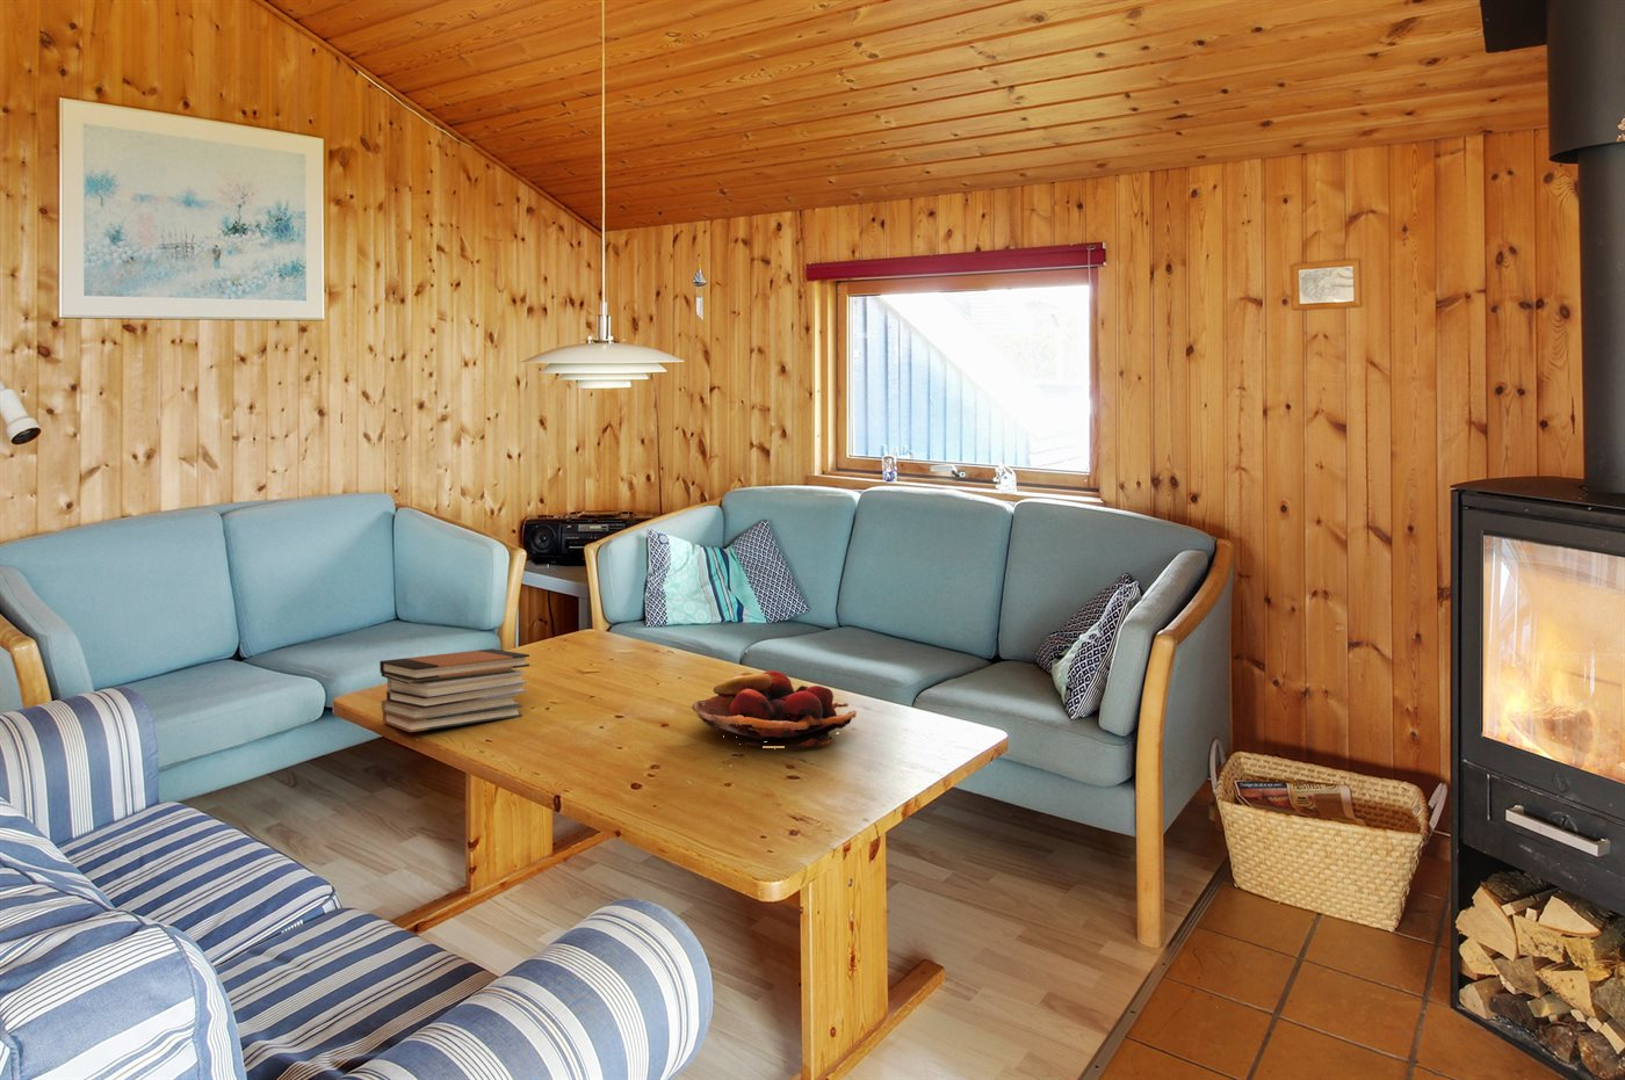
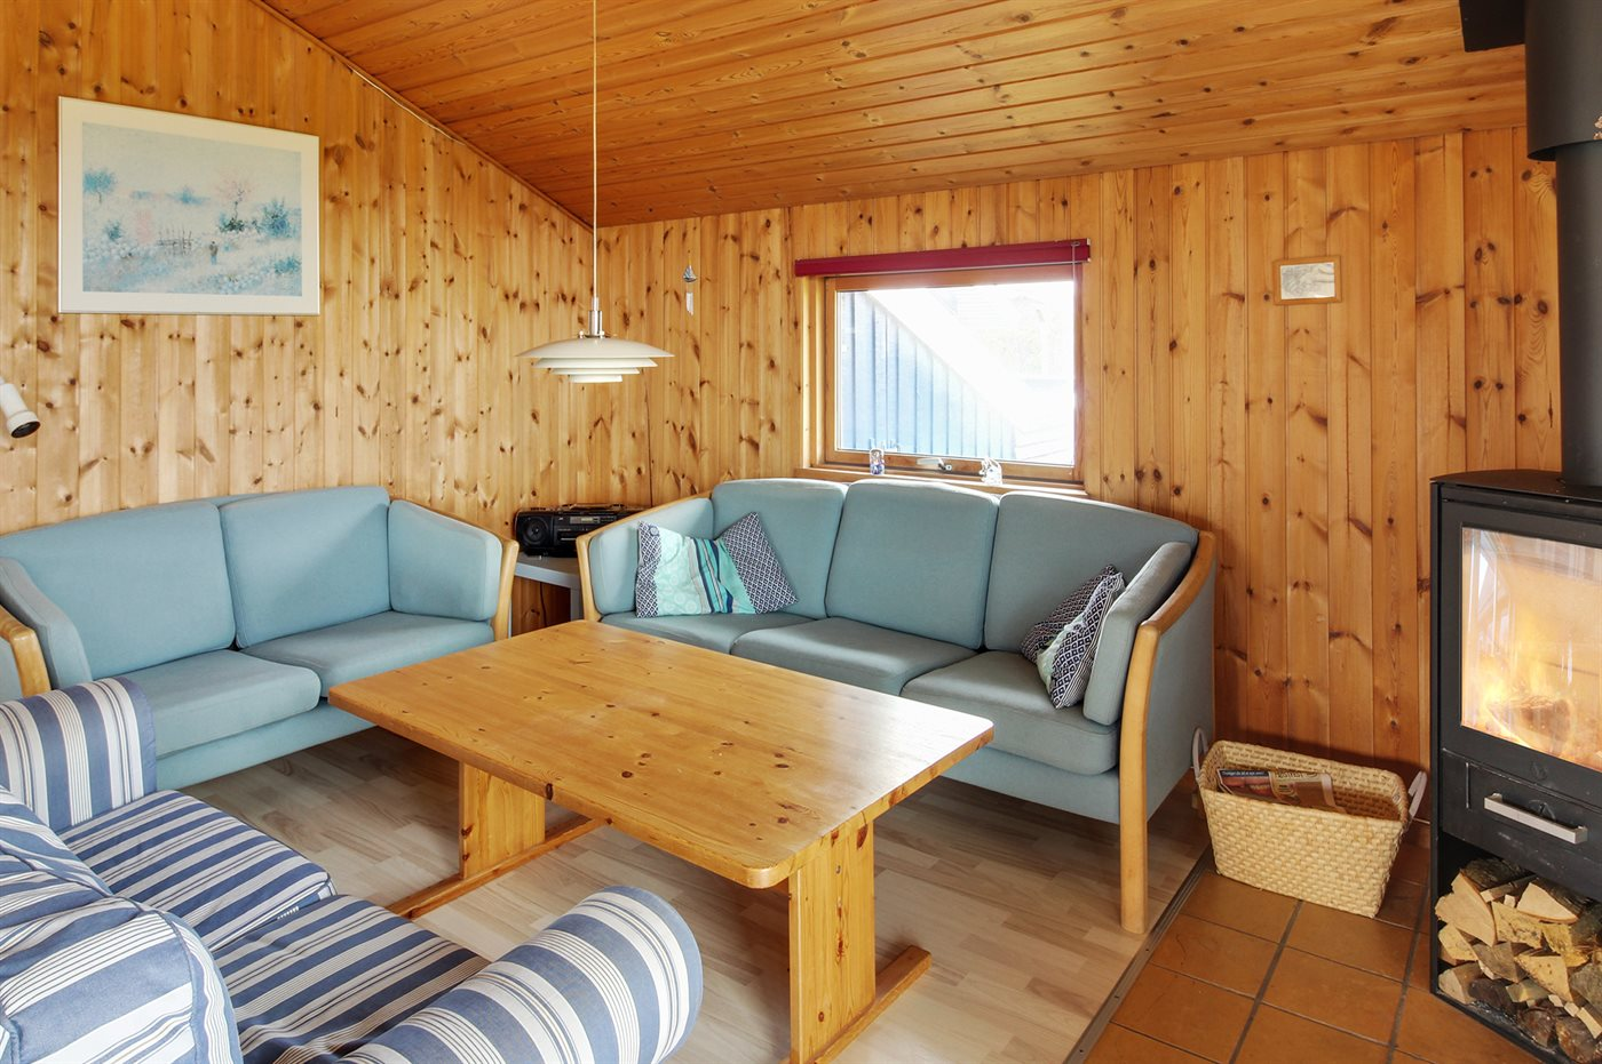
- book stack (454, 688)
- fruit basket (769, 704)
